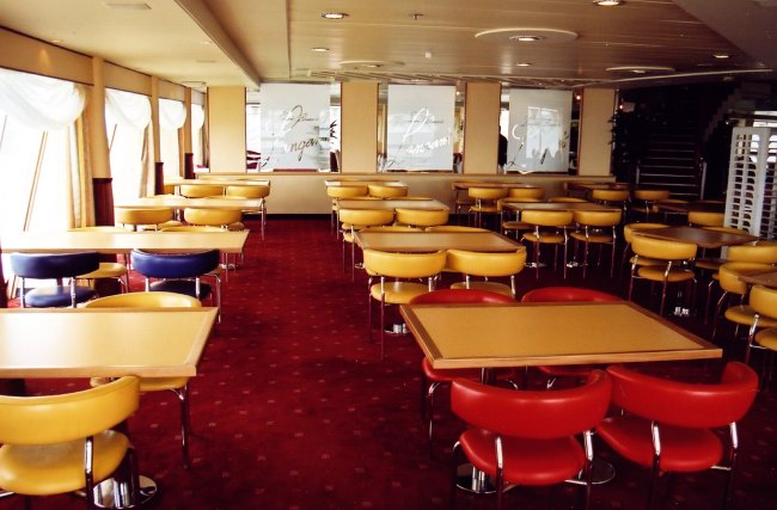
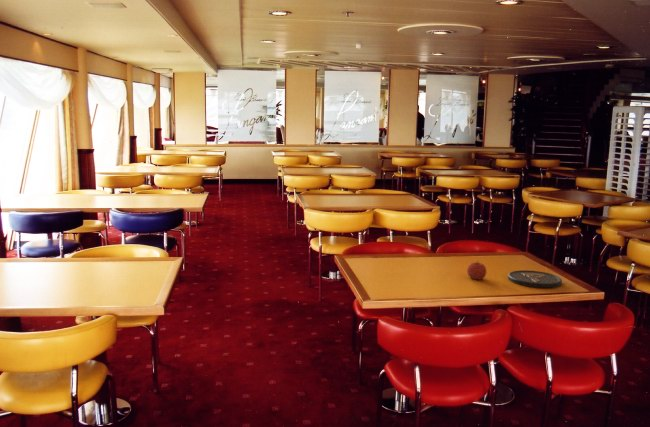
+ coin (534, 278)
+ fruit (477, 269)
